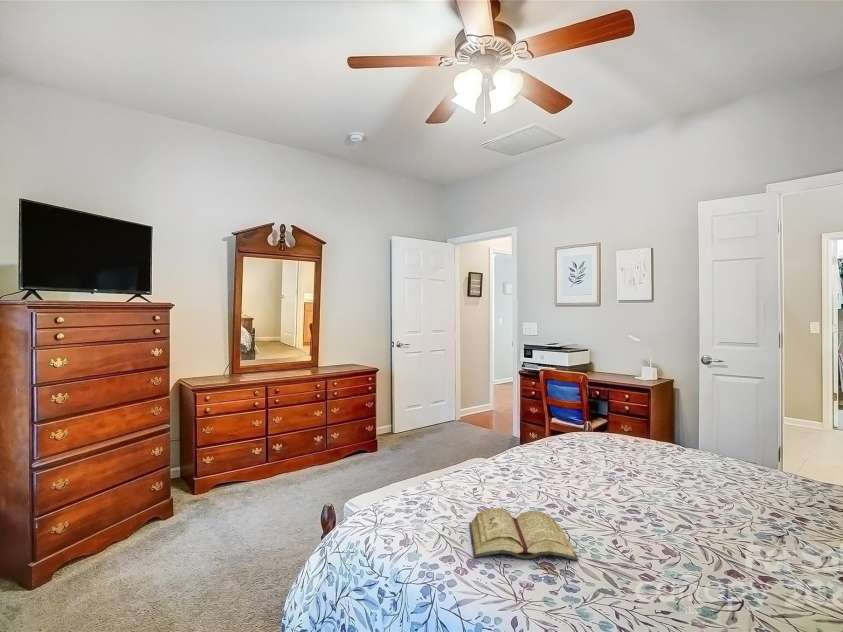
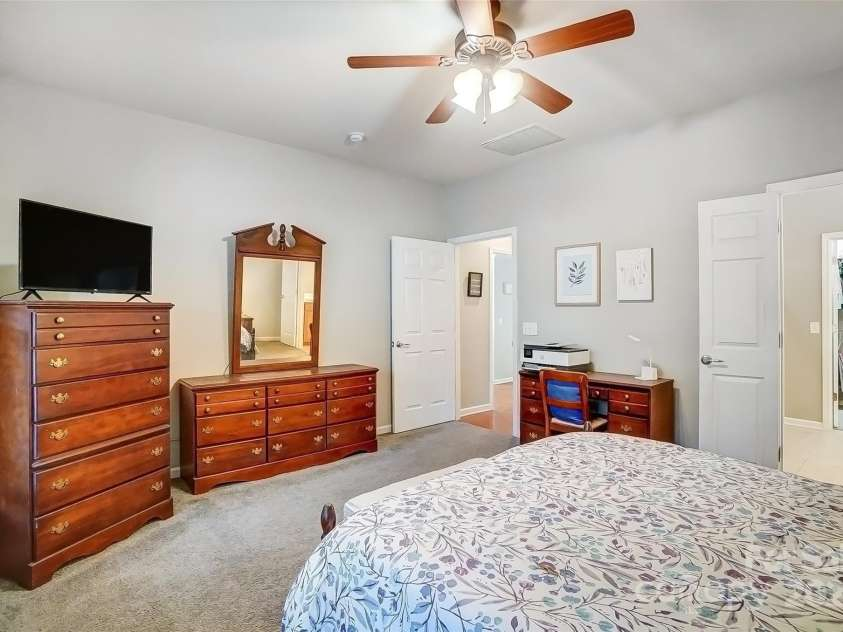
- diary (519, 531)
